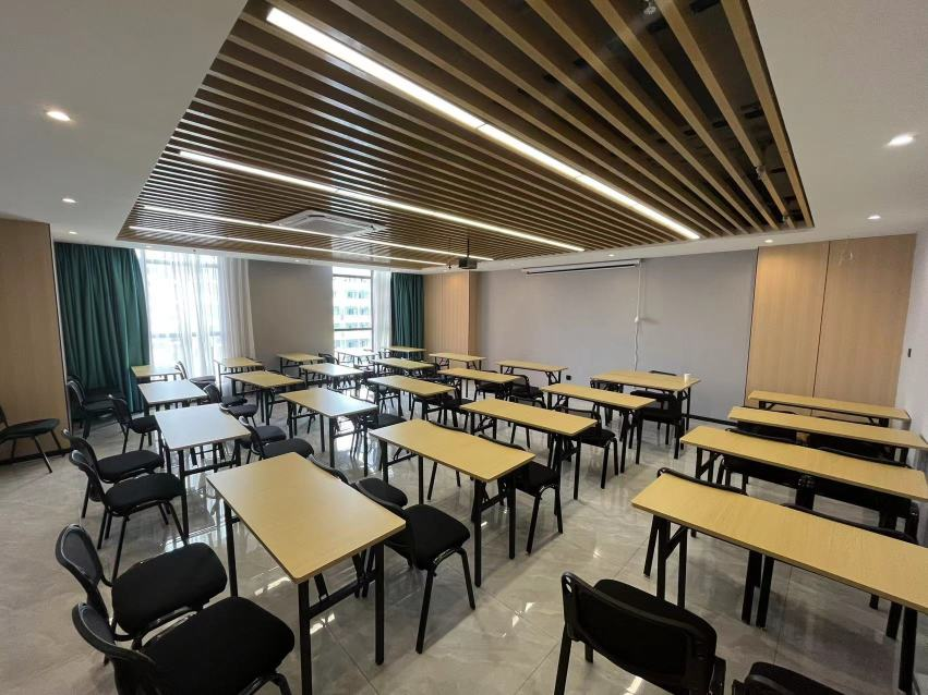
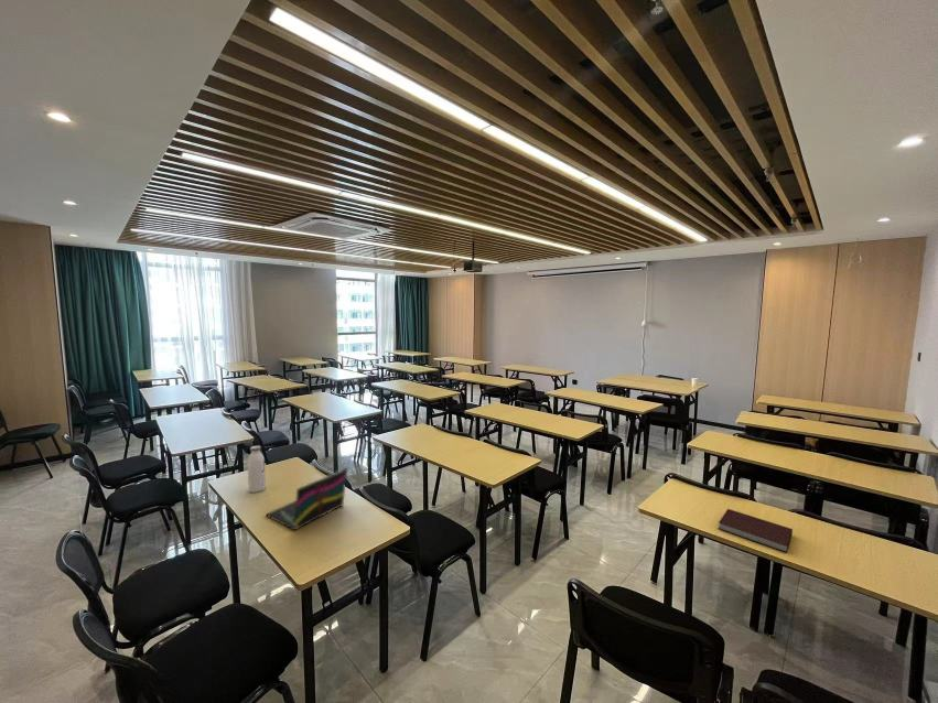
+ water bottle (256, 467)
+ laptop (300, 494)
+ notebook (754, 528)
